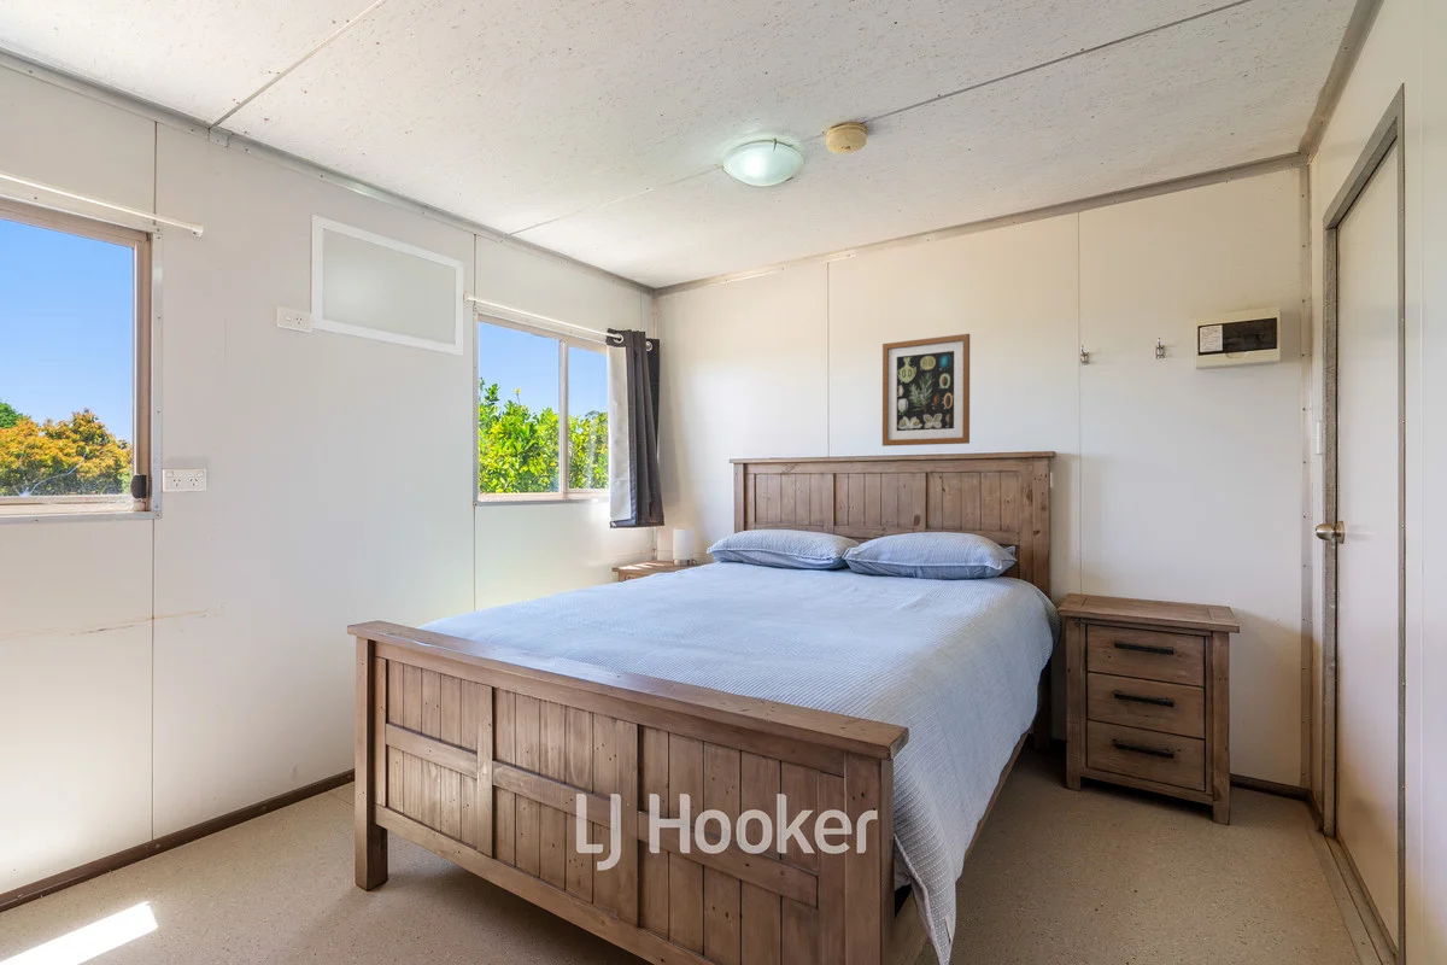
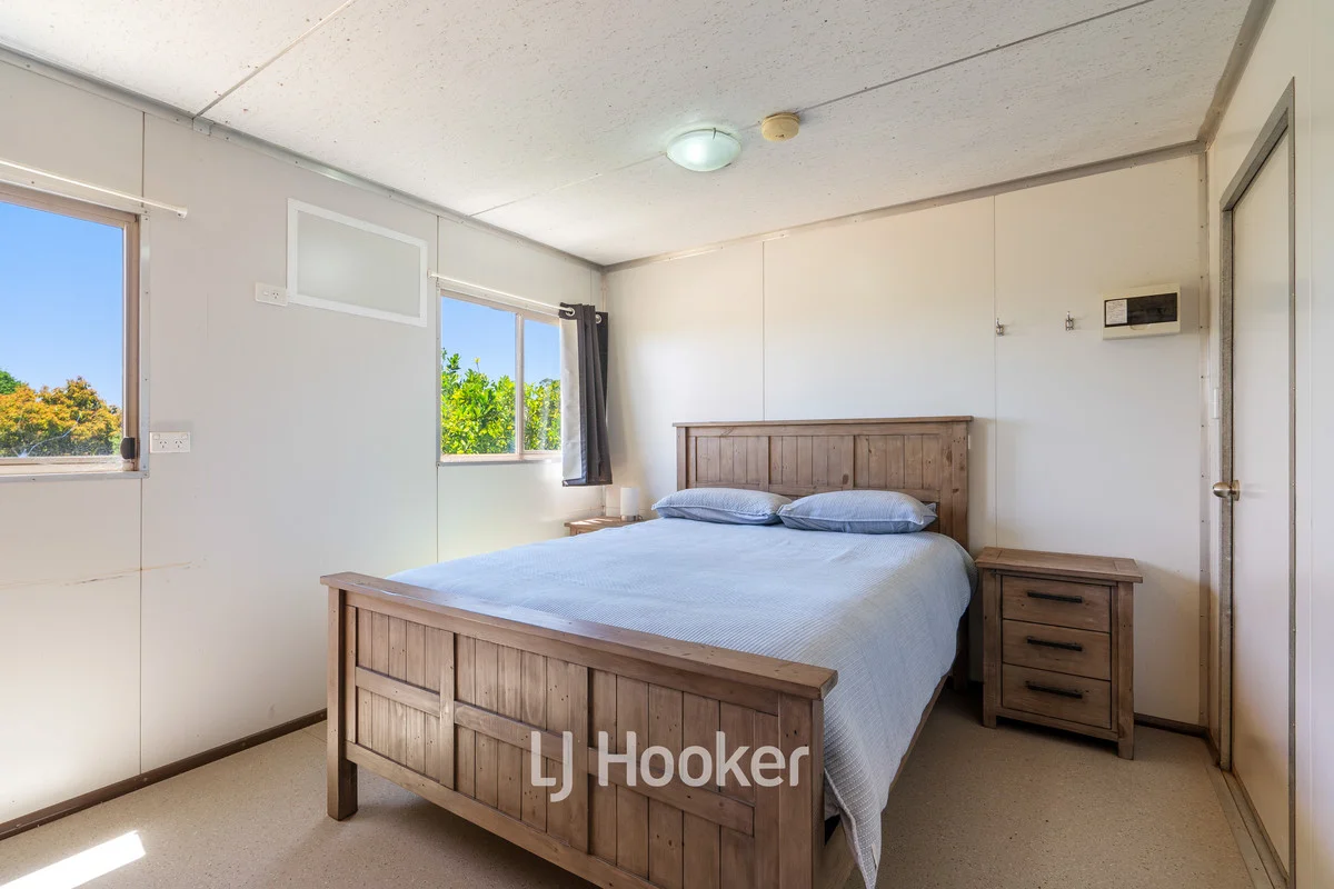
- wall art (924, 391)
